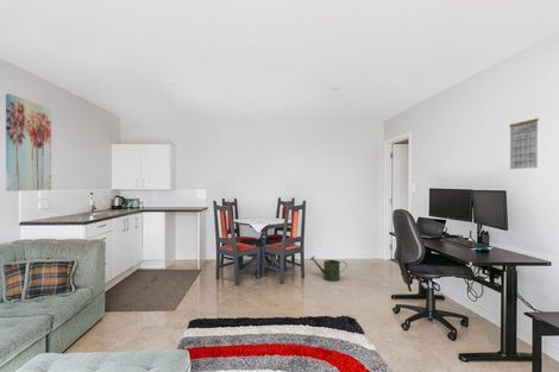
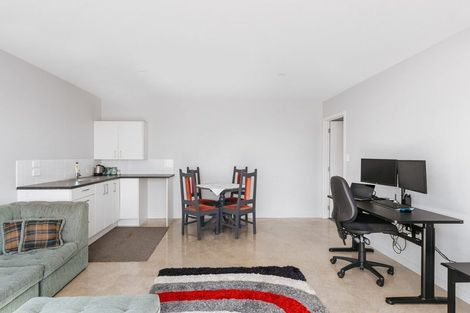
- calendar (523, 139)
- wall art (30, 145)
- watering can (327, 267)
